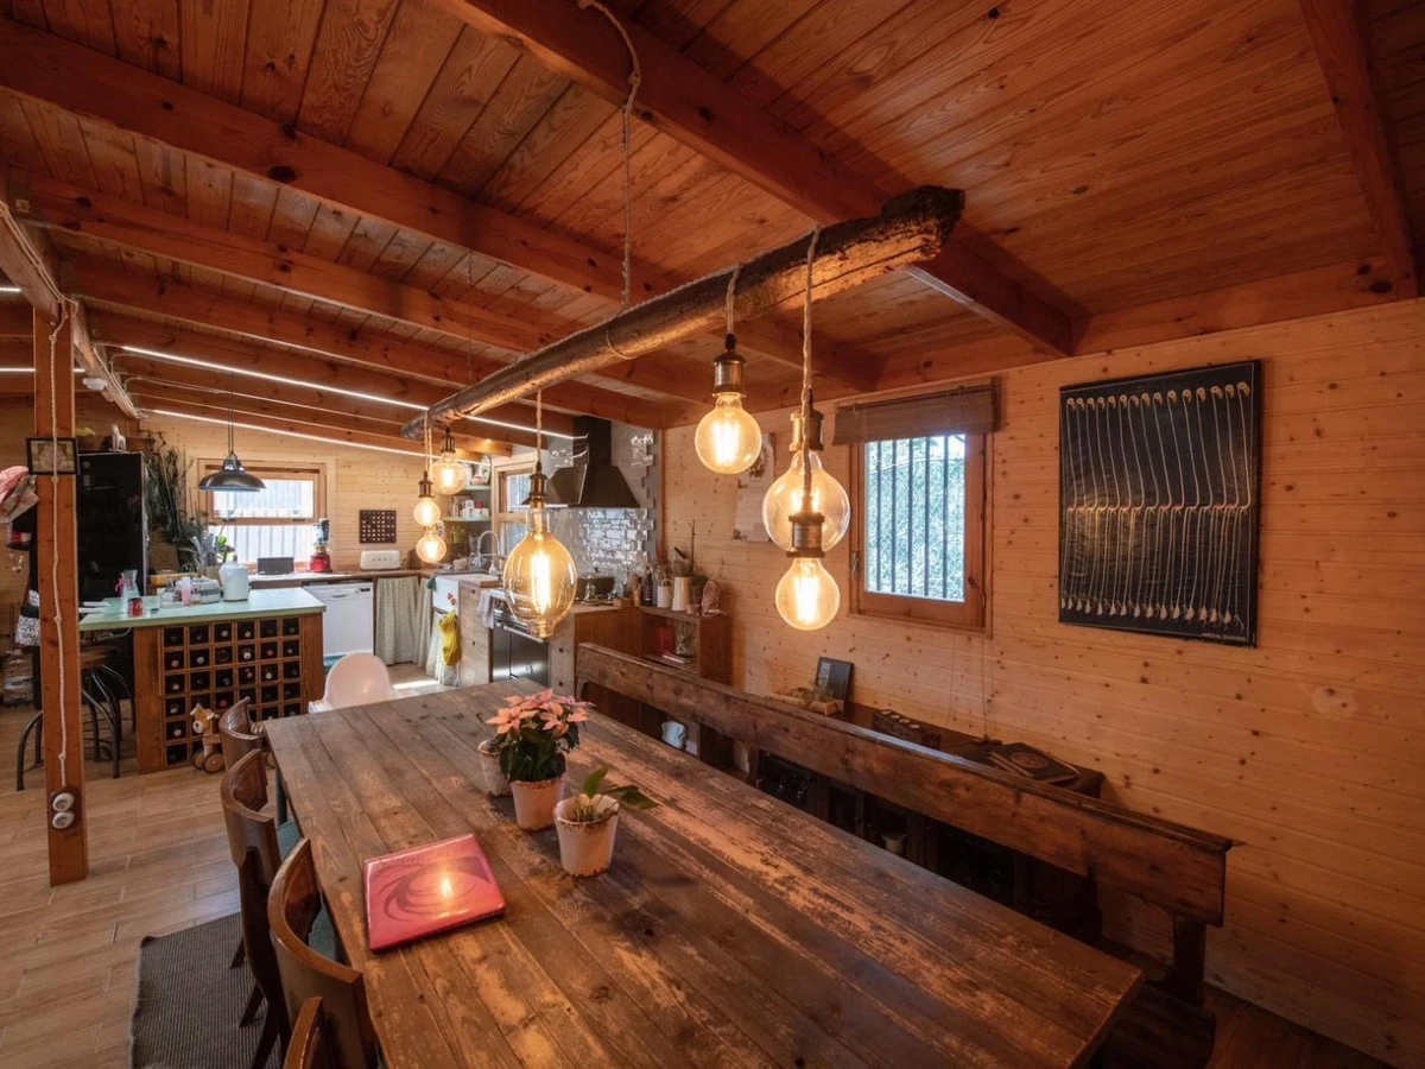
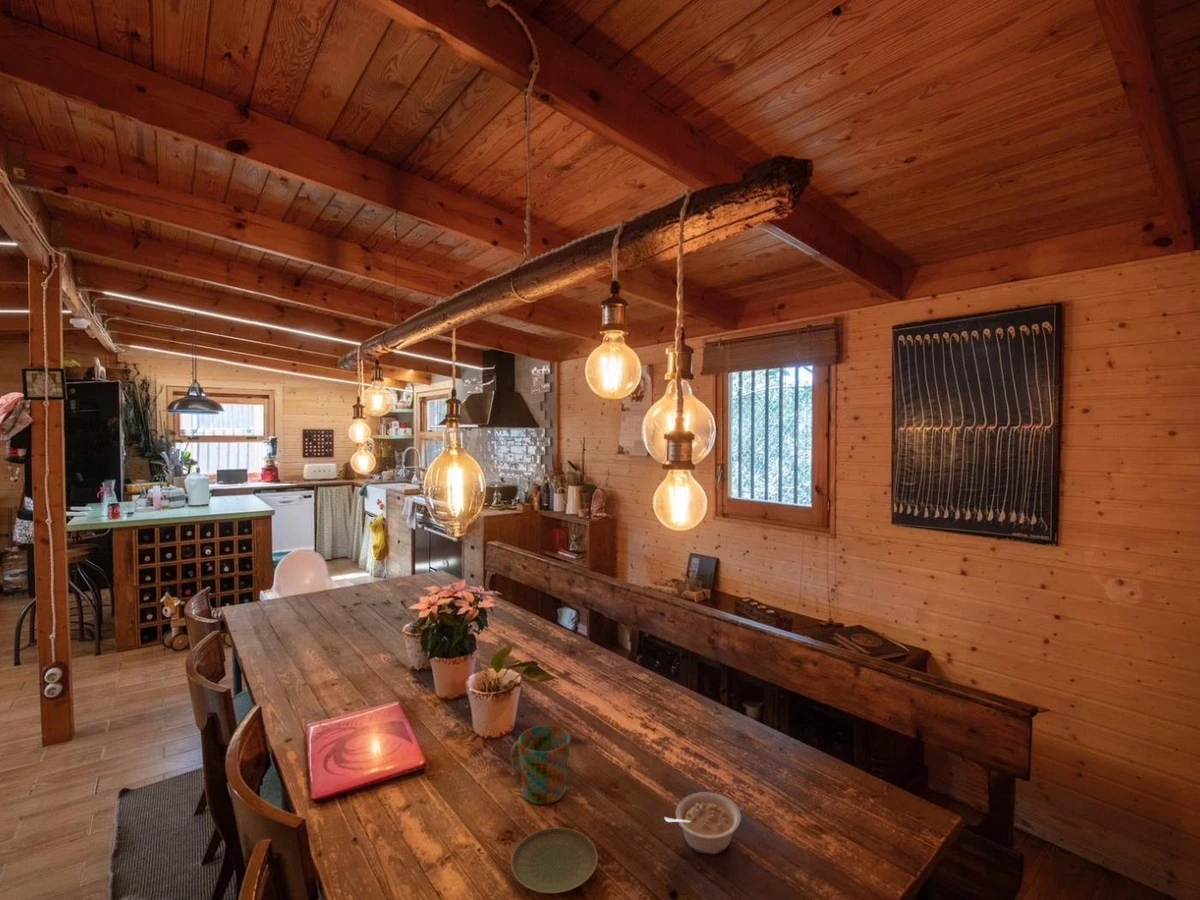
+ legume (706, 824)
+ plate (554, 862)
+ mug (538, 762)
